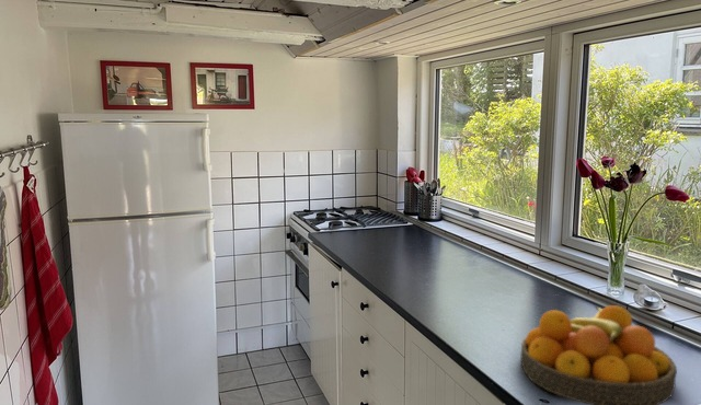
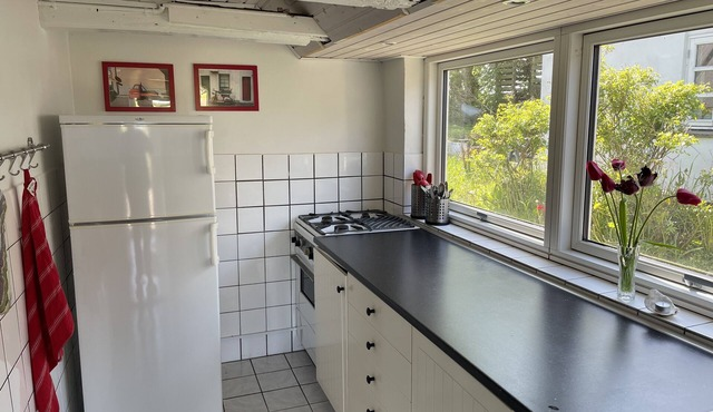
- fruit bowl (595, 343)
